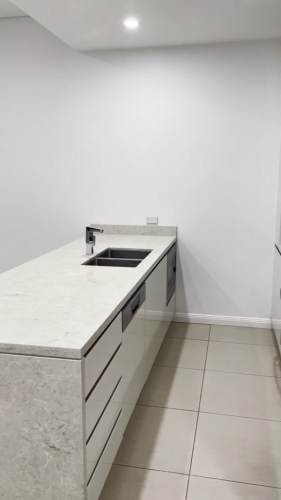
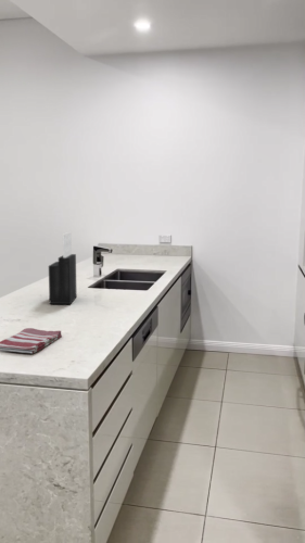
+ knife block (60, 267)
+ dish towel (28, 339)
